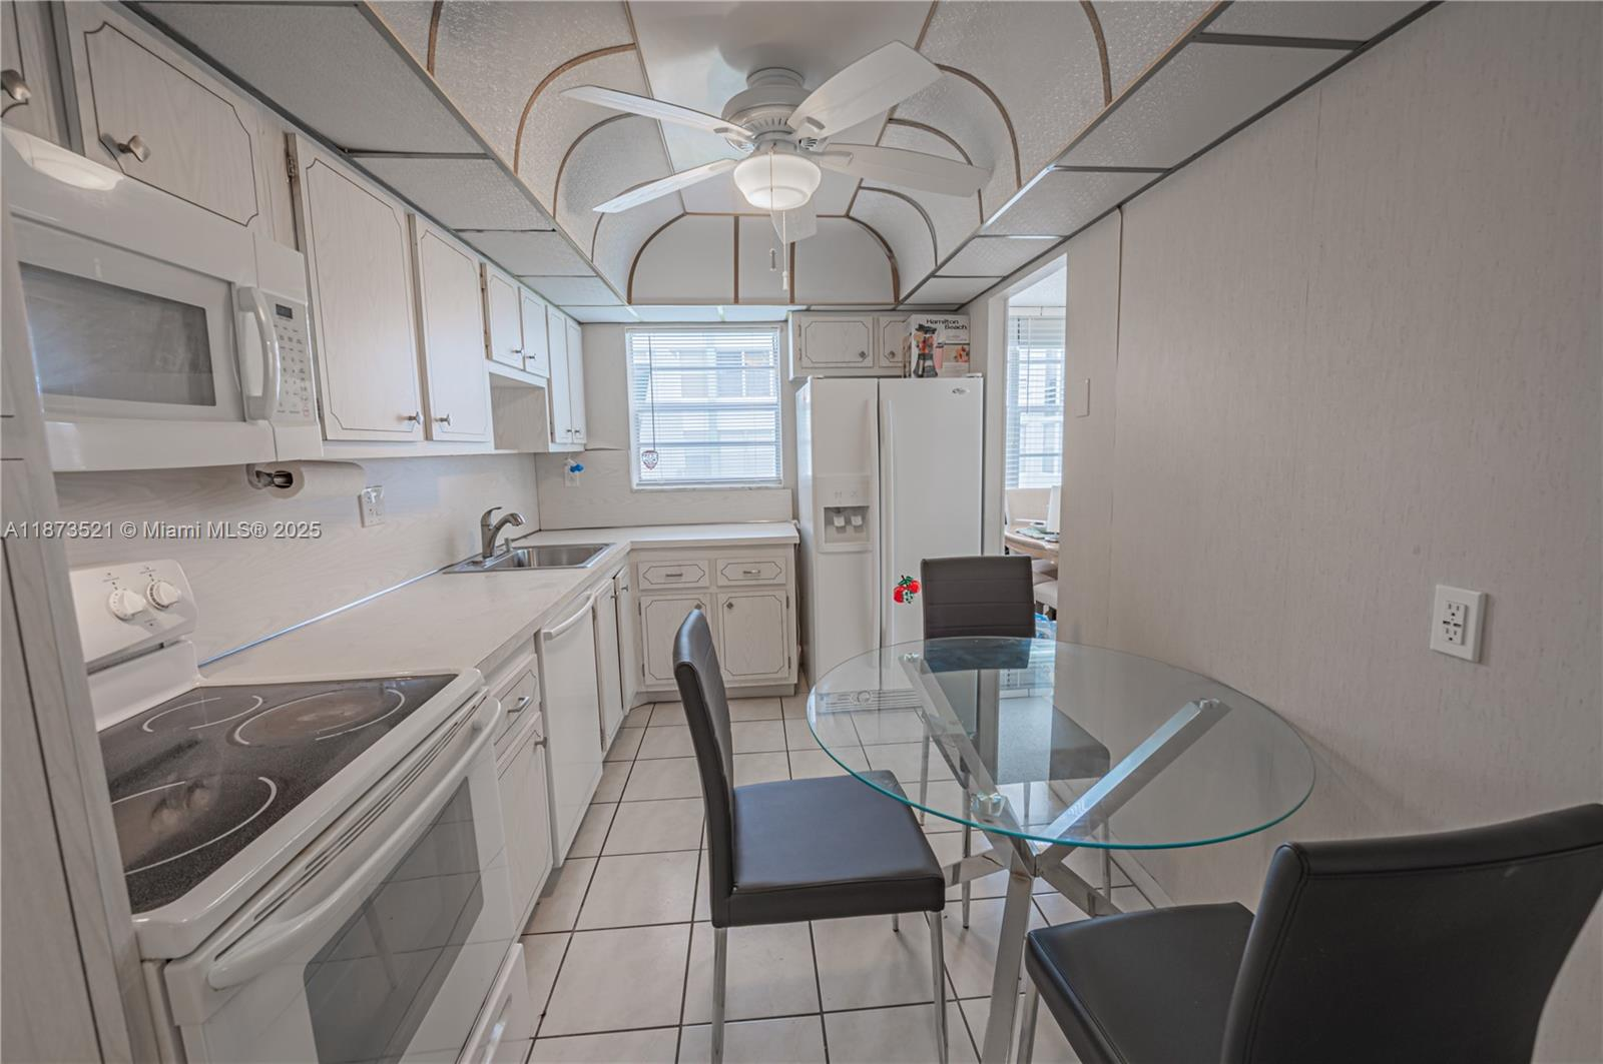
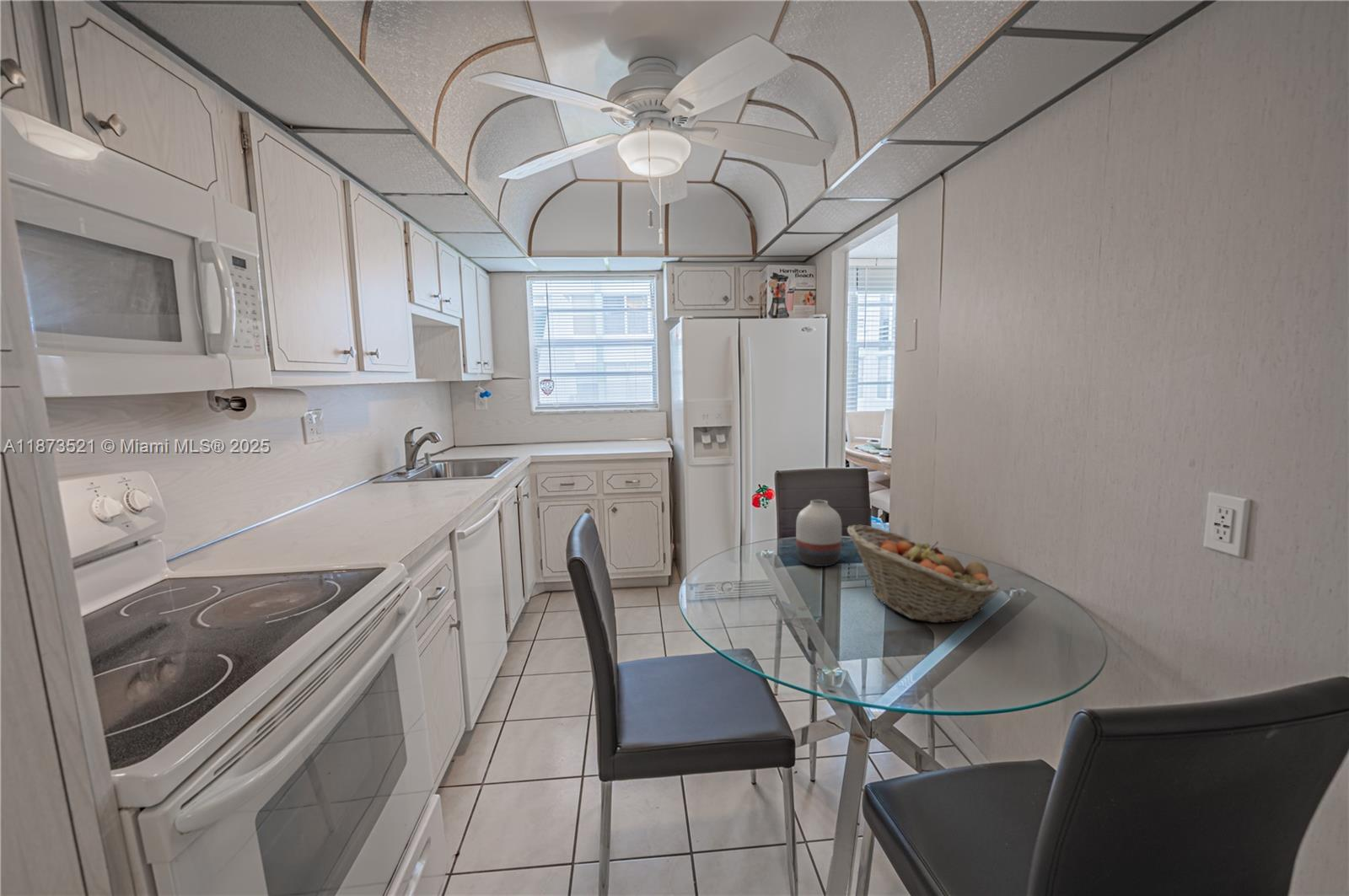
+ vase (818, 531)
+ fruit basket (916, 566)
